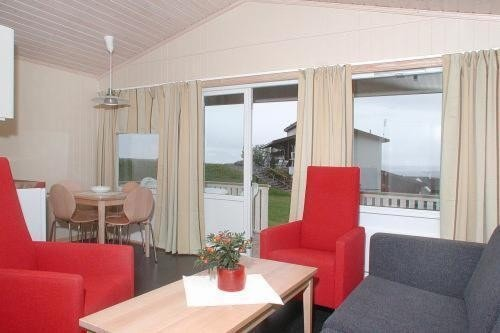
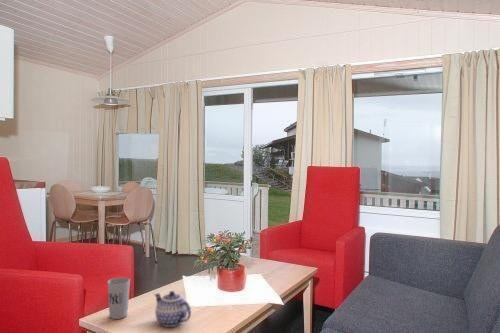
+ teapot (171, 306)
+ cup (118, 298)
